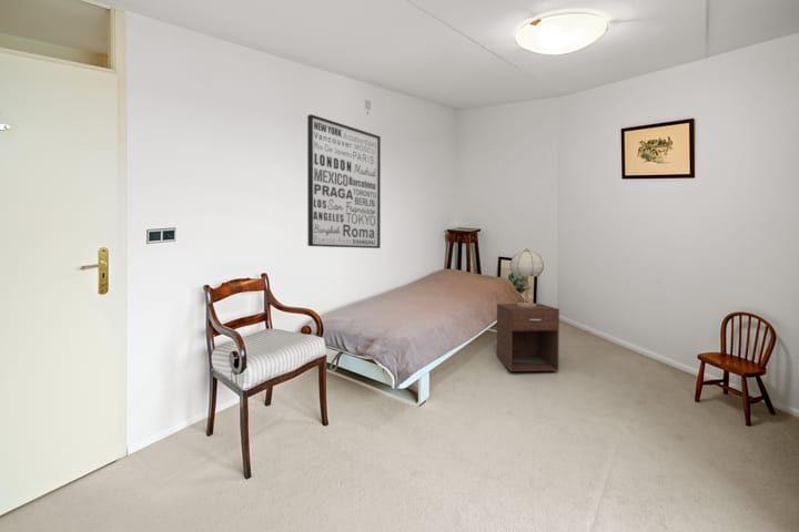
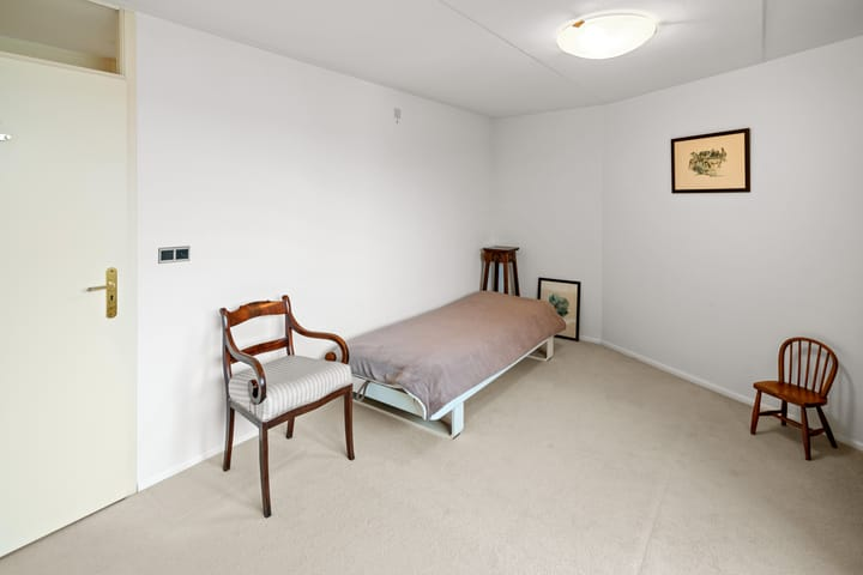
- wall art (346, 186)
- nightstand (526, 336)
- table lamp (526, 276)
